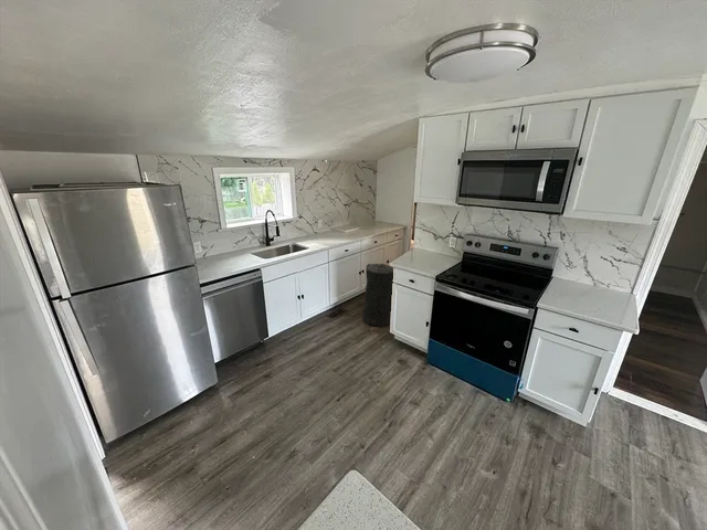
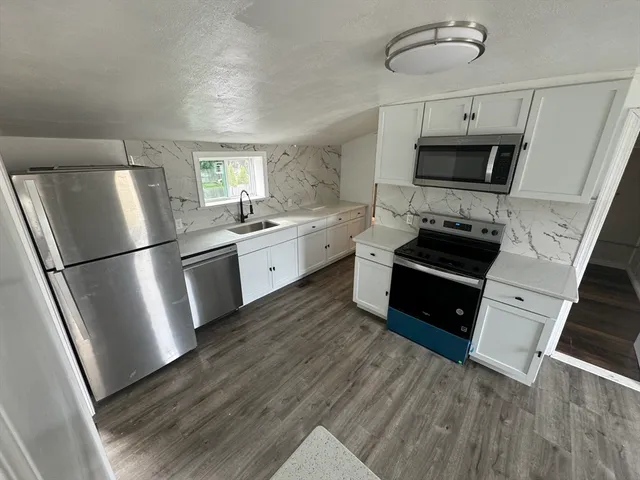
- trash can (376, 290)
